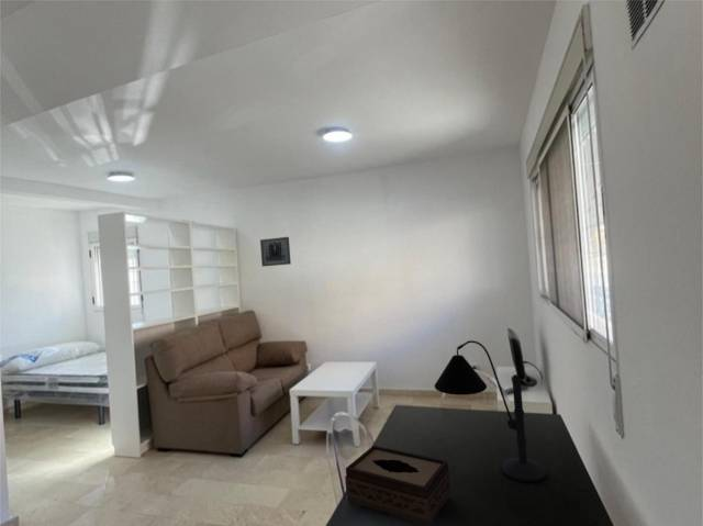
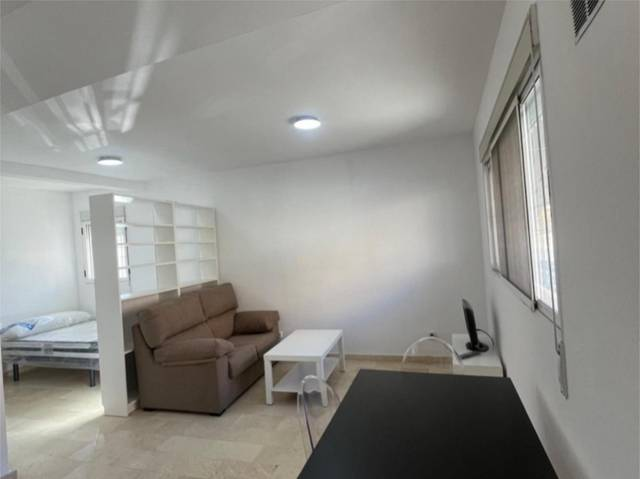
- tissue box (398, 482)
- desk lamp (481, 391)
- wall art (275, 251)
